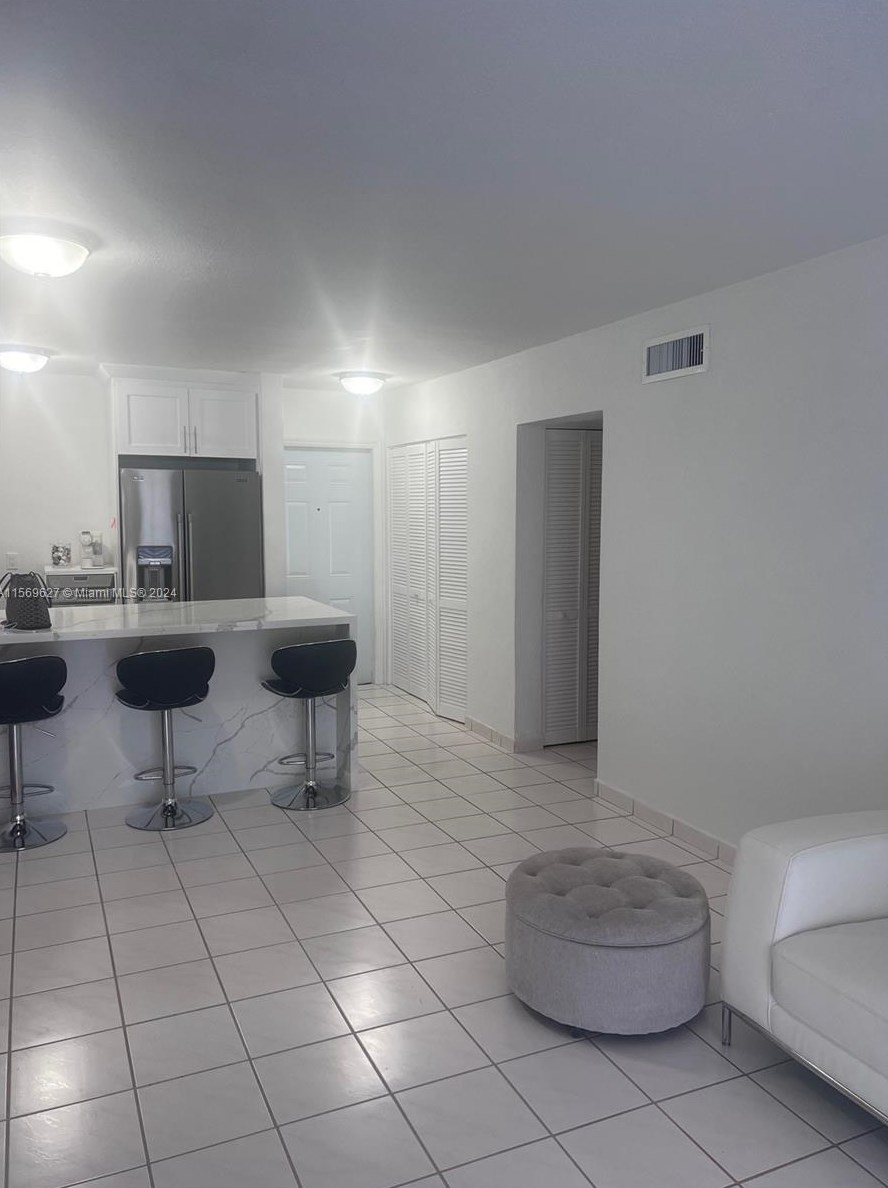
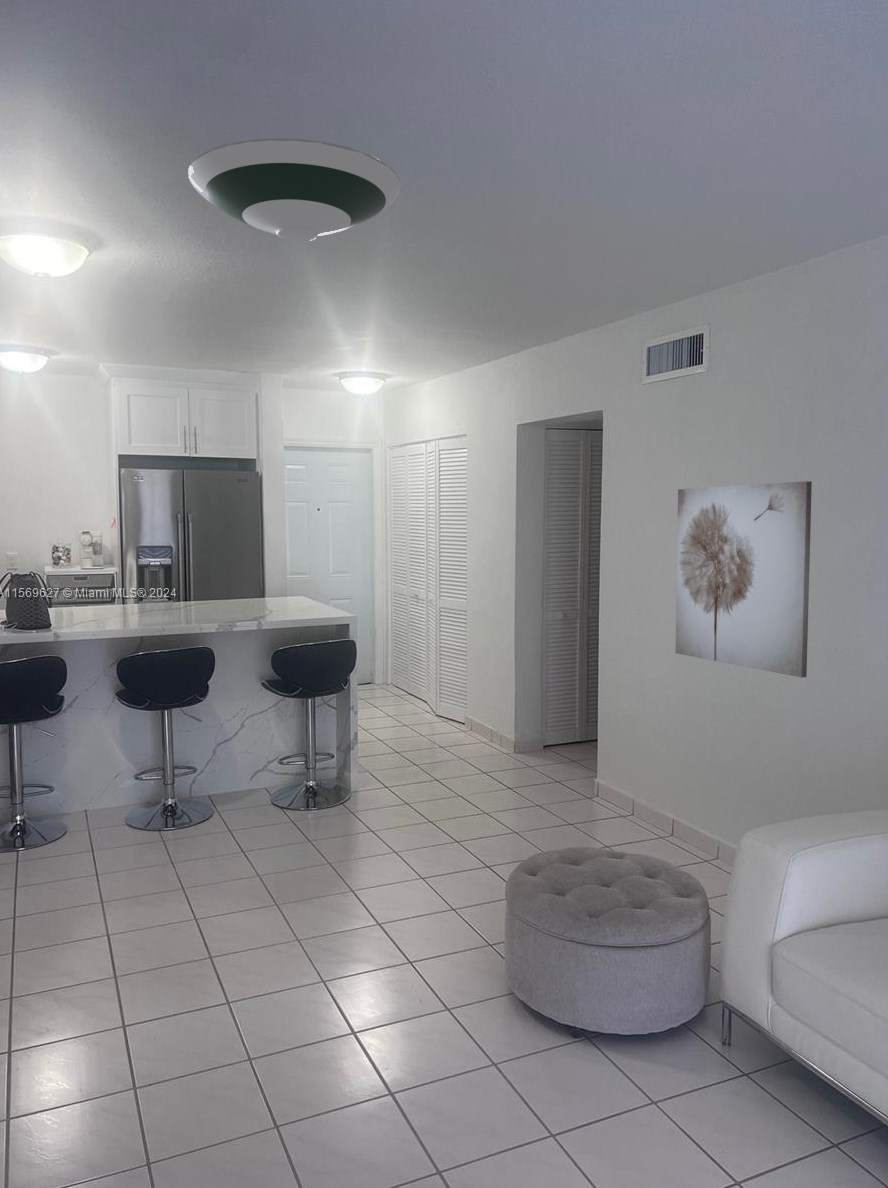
+ wall art (737, 575)
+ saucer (296, 210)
